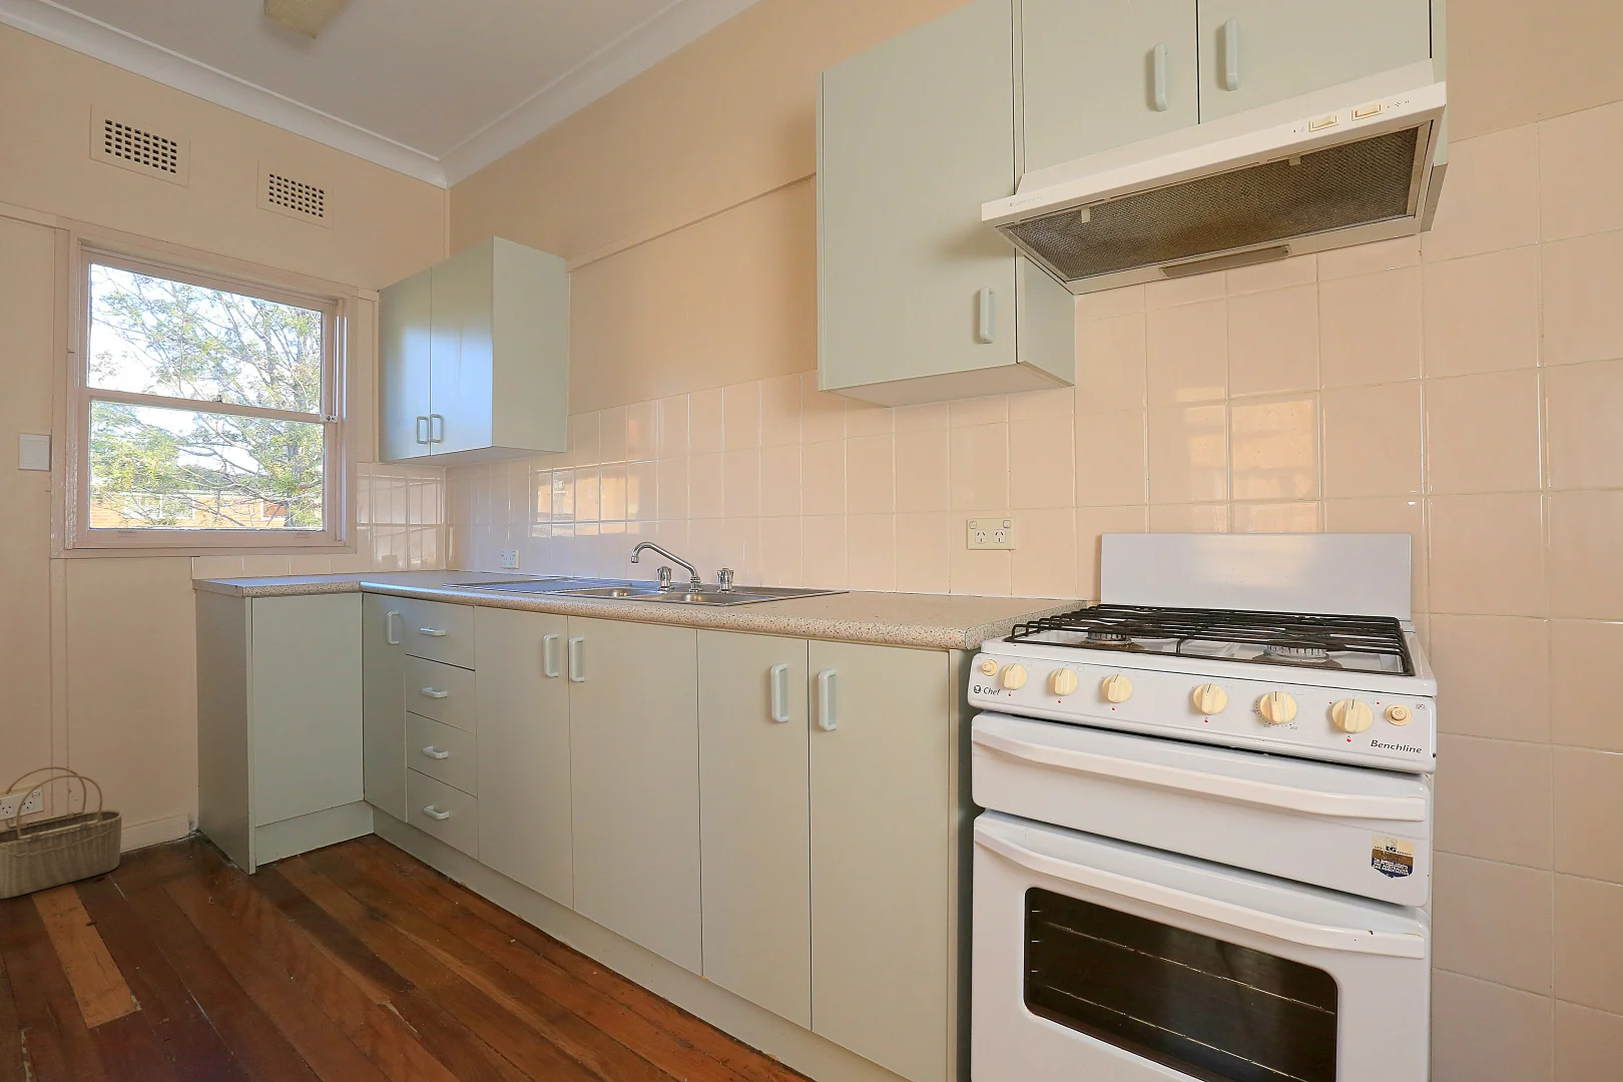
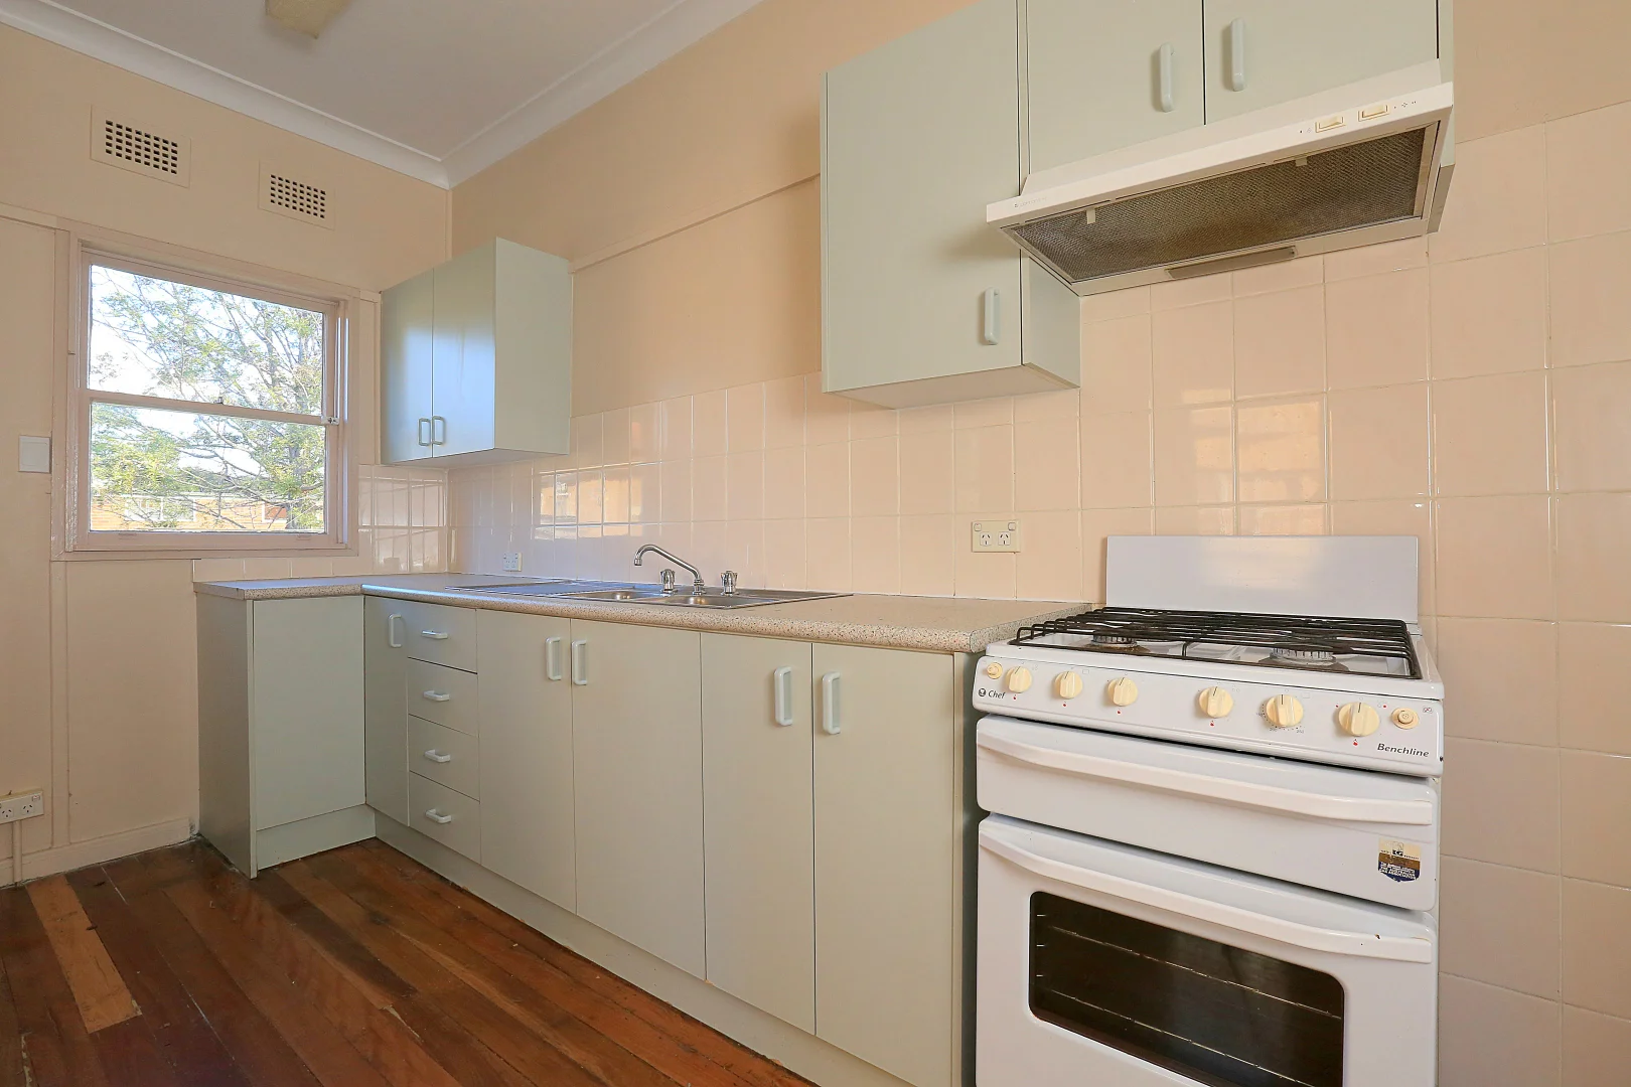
- wicker basket (53, 825)
